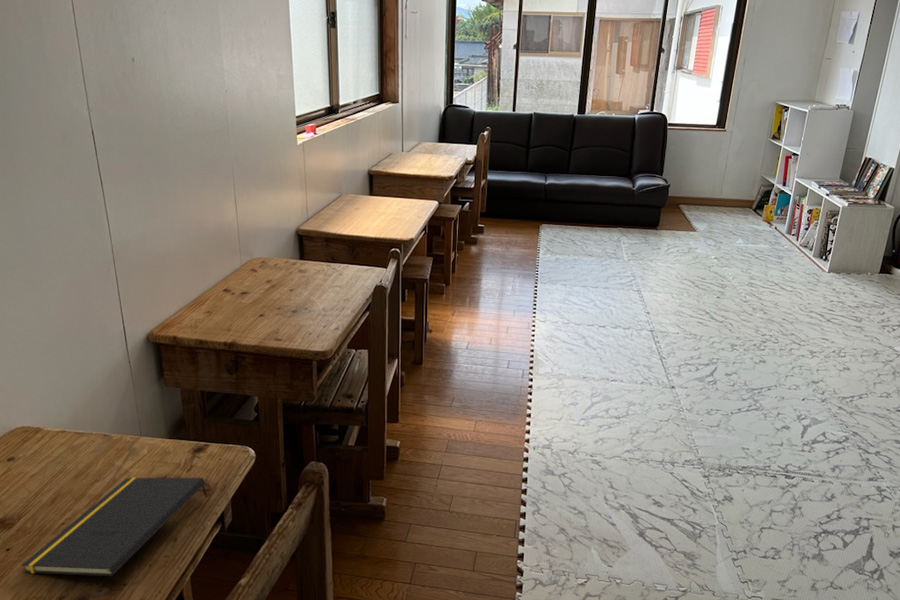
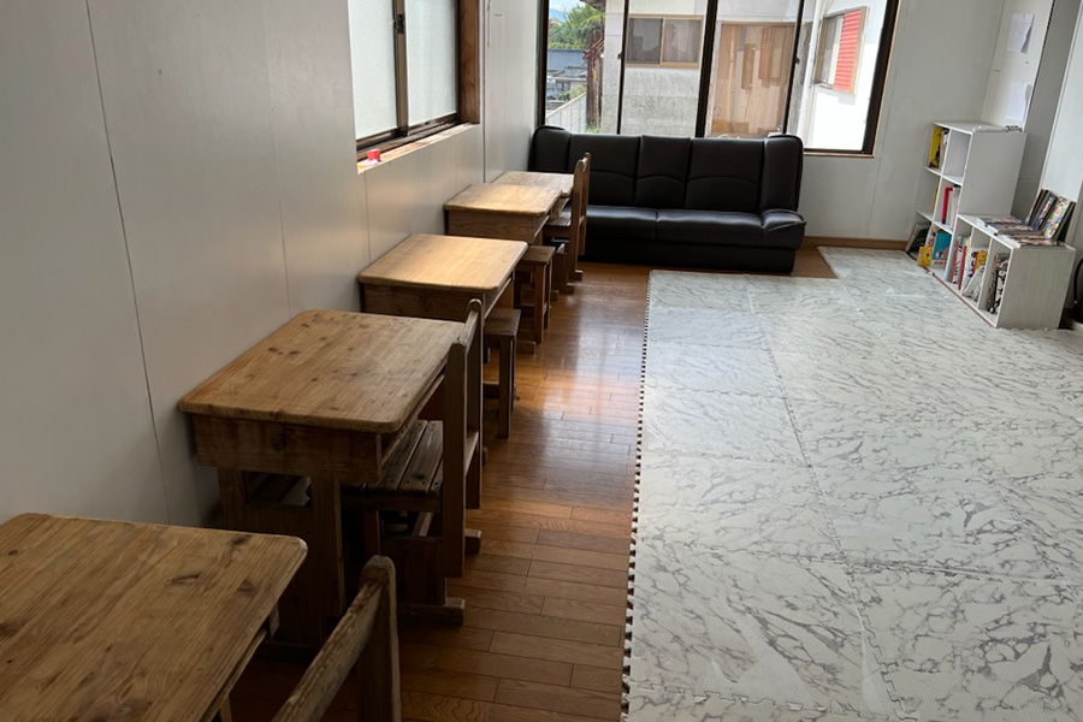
- notepad (120, 521)
